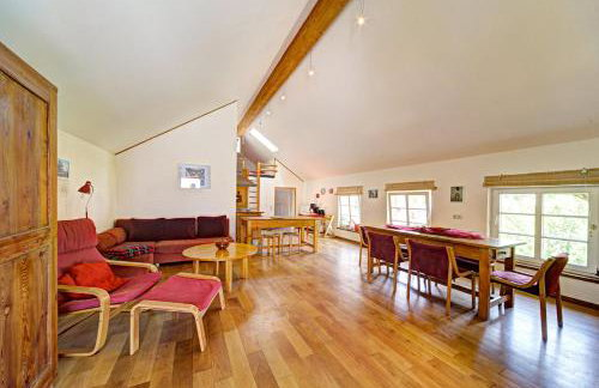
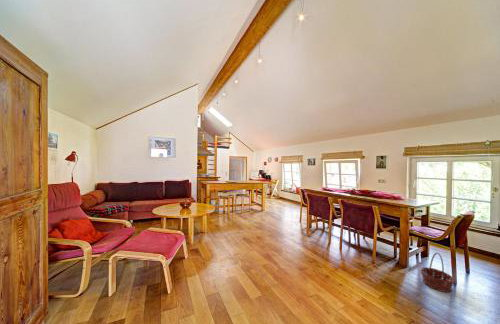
+ basket (436, 269)
